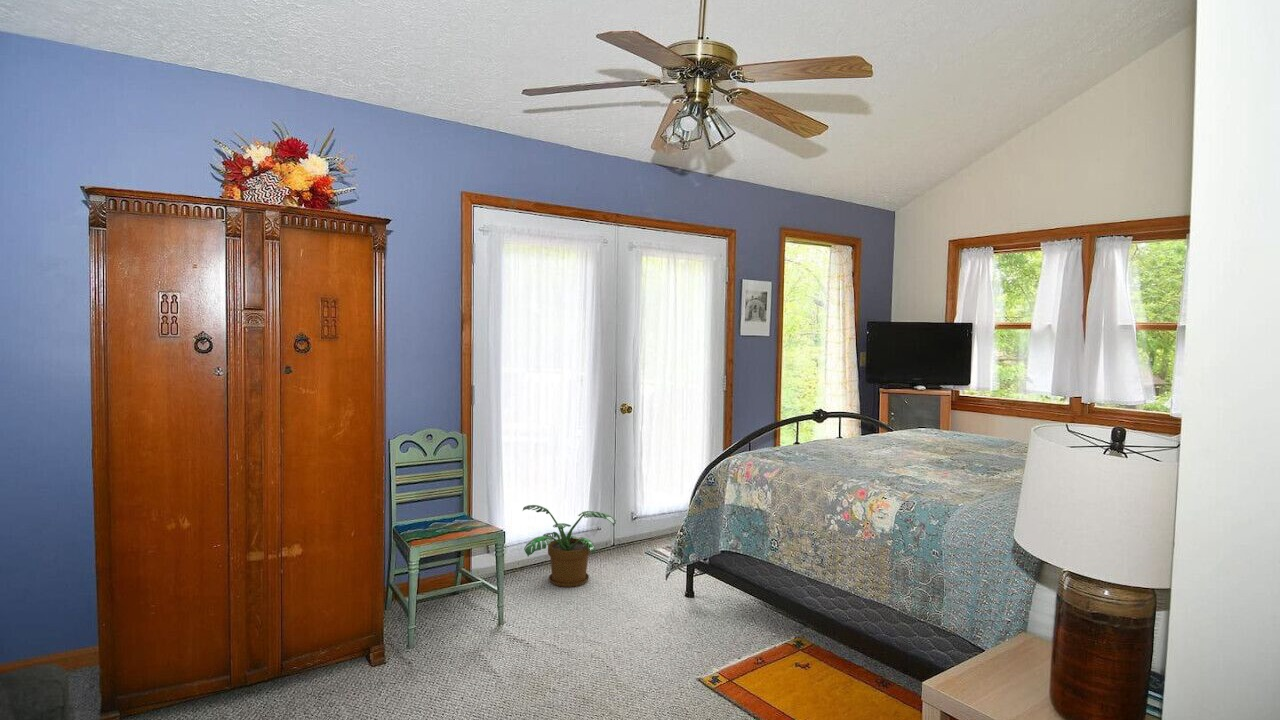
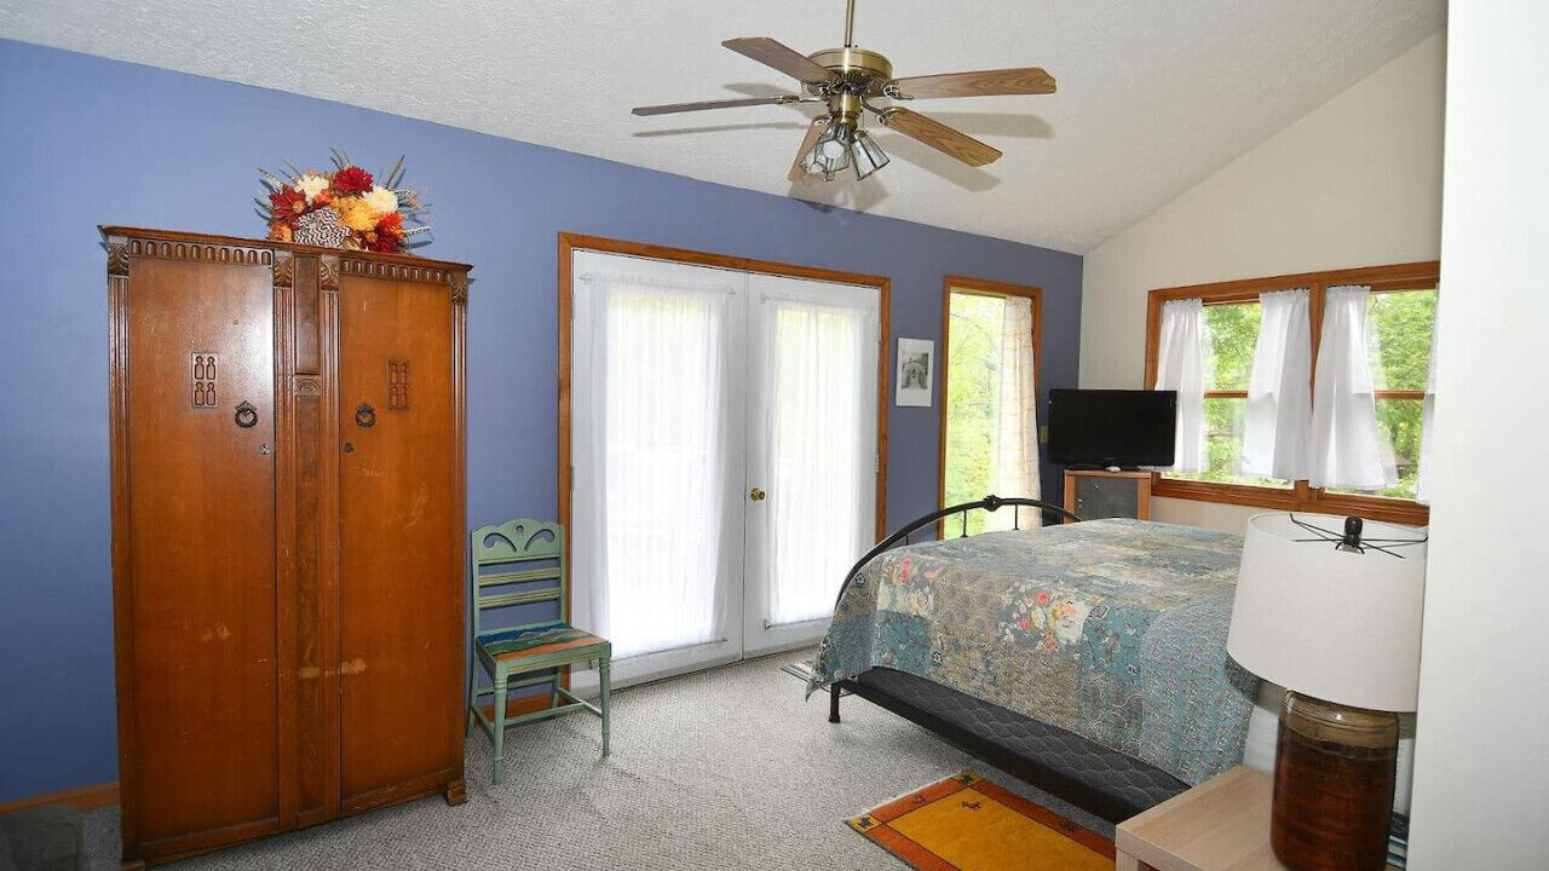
- potted plant (567, 544)
